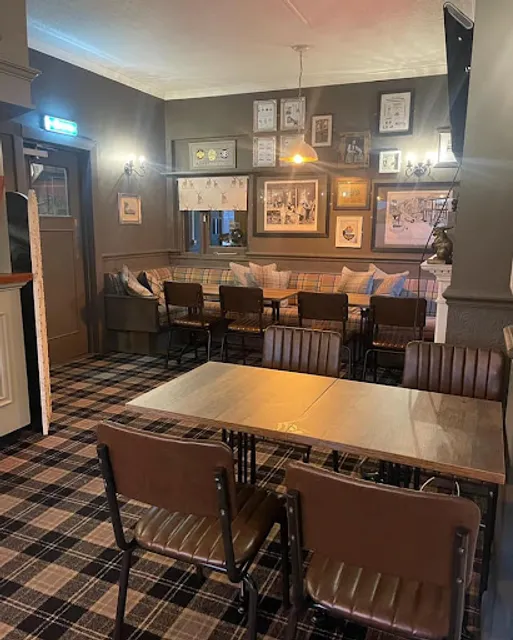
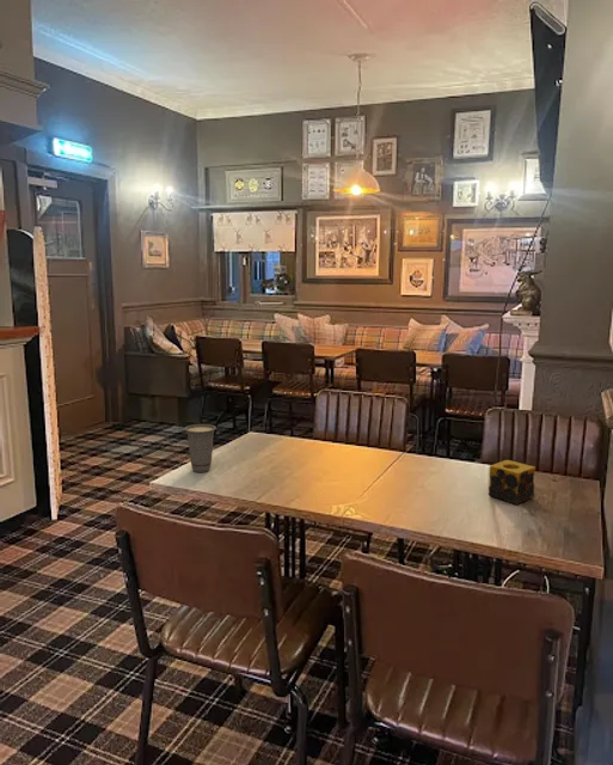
+ cup (201, 448)
+ candle (511, 481)
